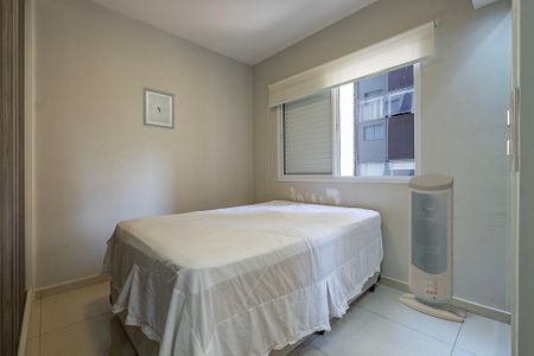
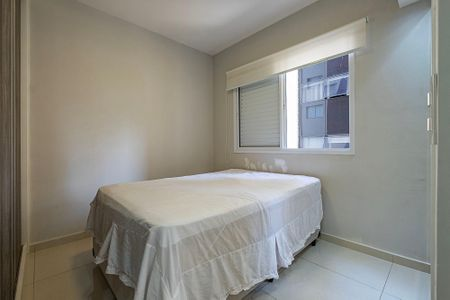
- wall art (159, 108)
- air purifier (430, 240)
